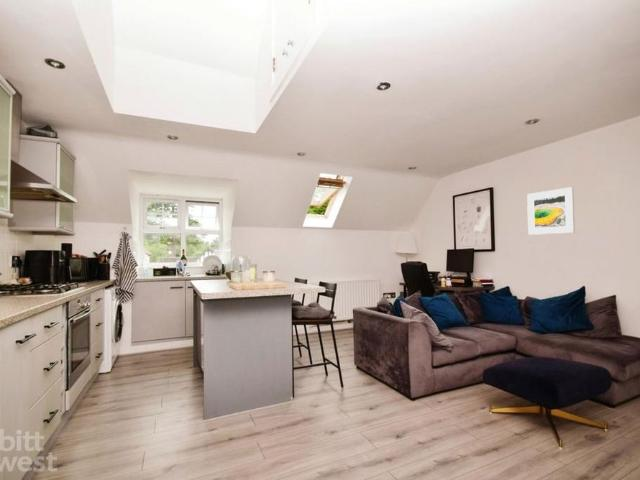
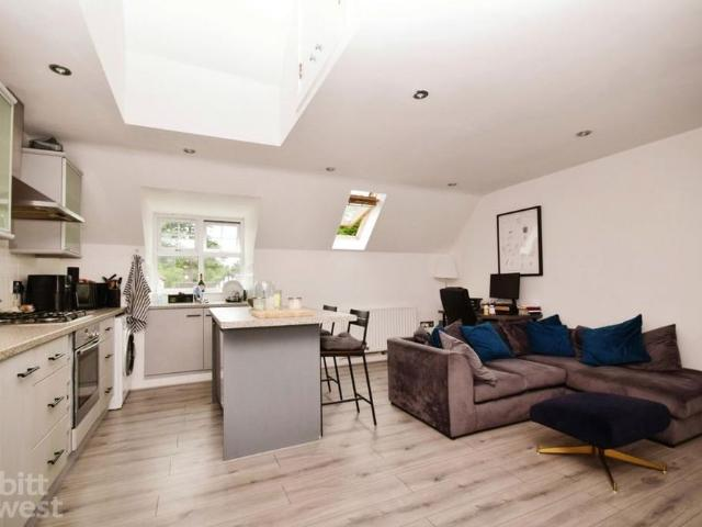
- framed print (549, 212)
